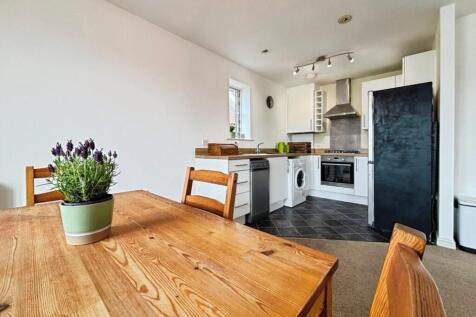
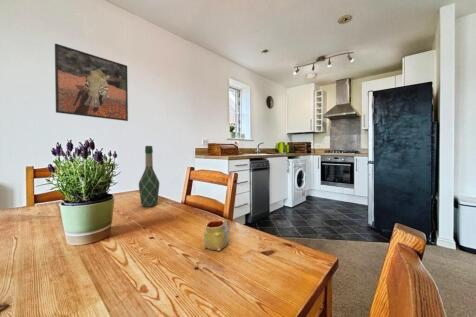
+ mug (220, 231)
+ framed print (95, 86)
+ wine bottle (149, 175)
